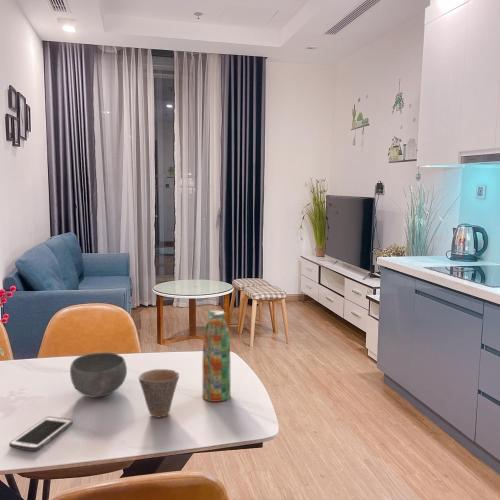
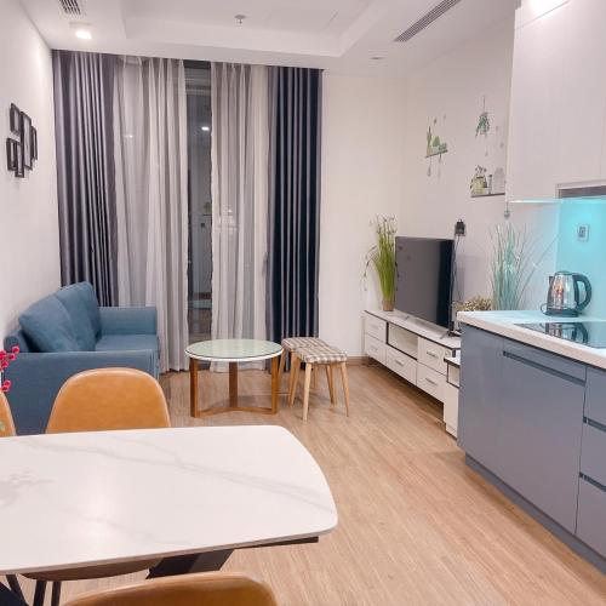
- cup (159, 393)
- water bottle (216, 354)
- bowl (99, 376)
- cell phone (42, 432)
